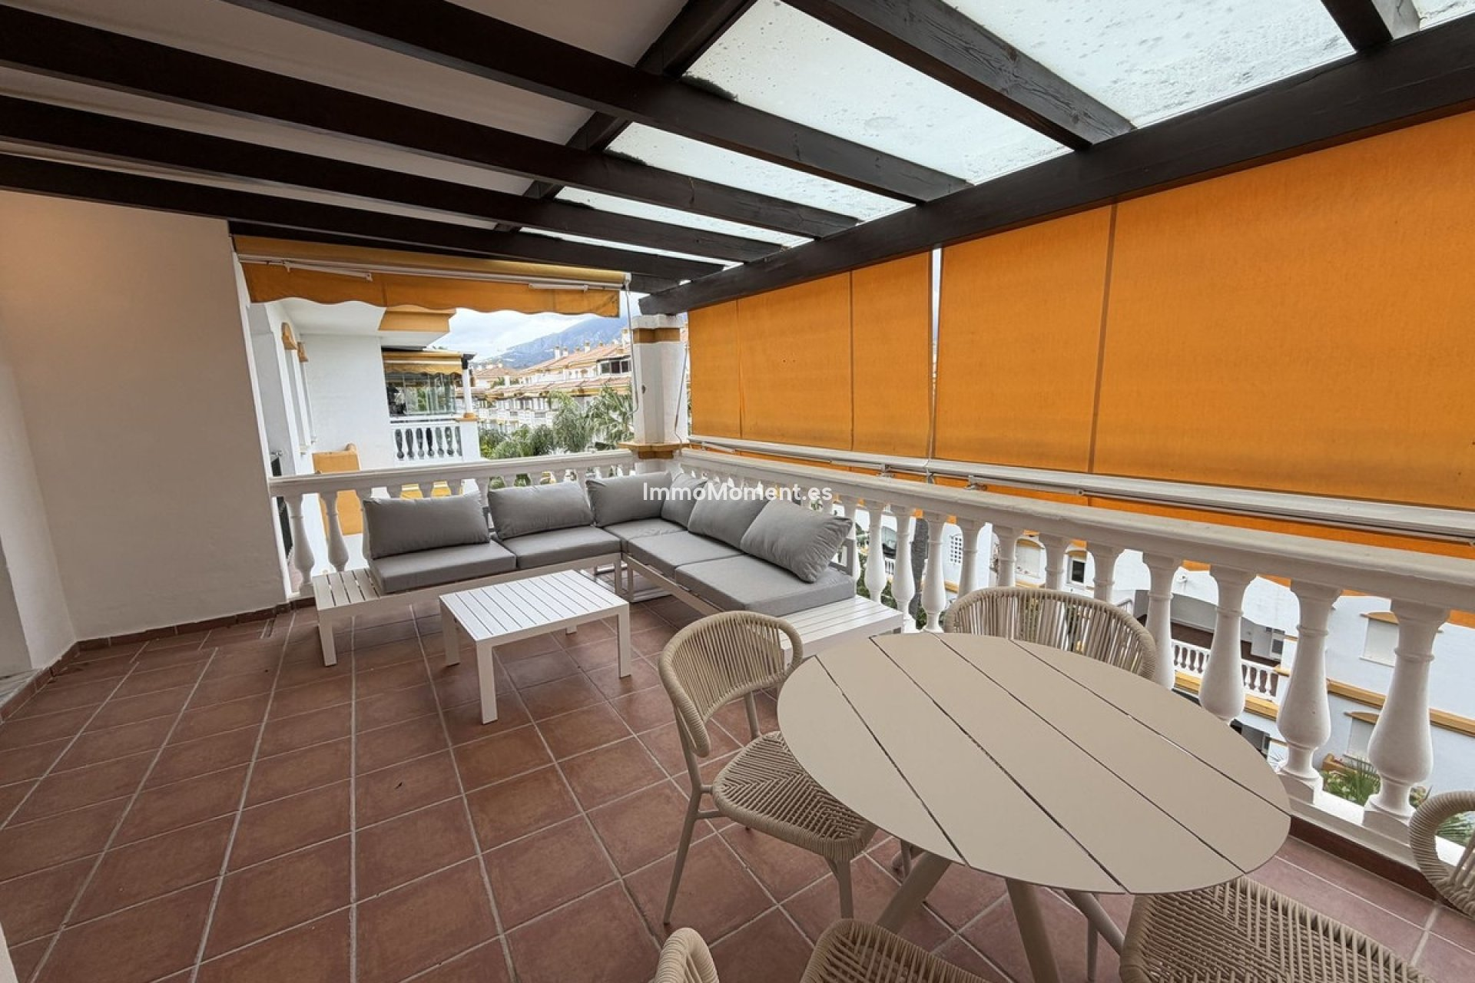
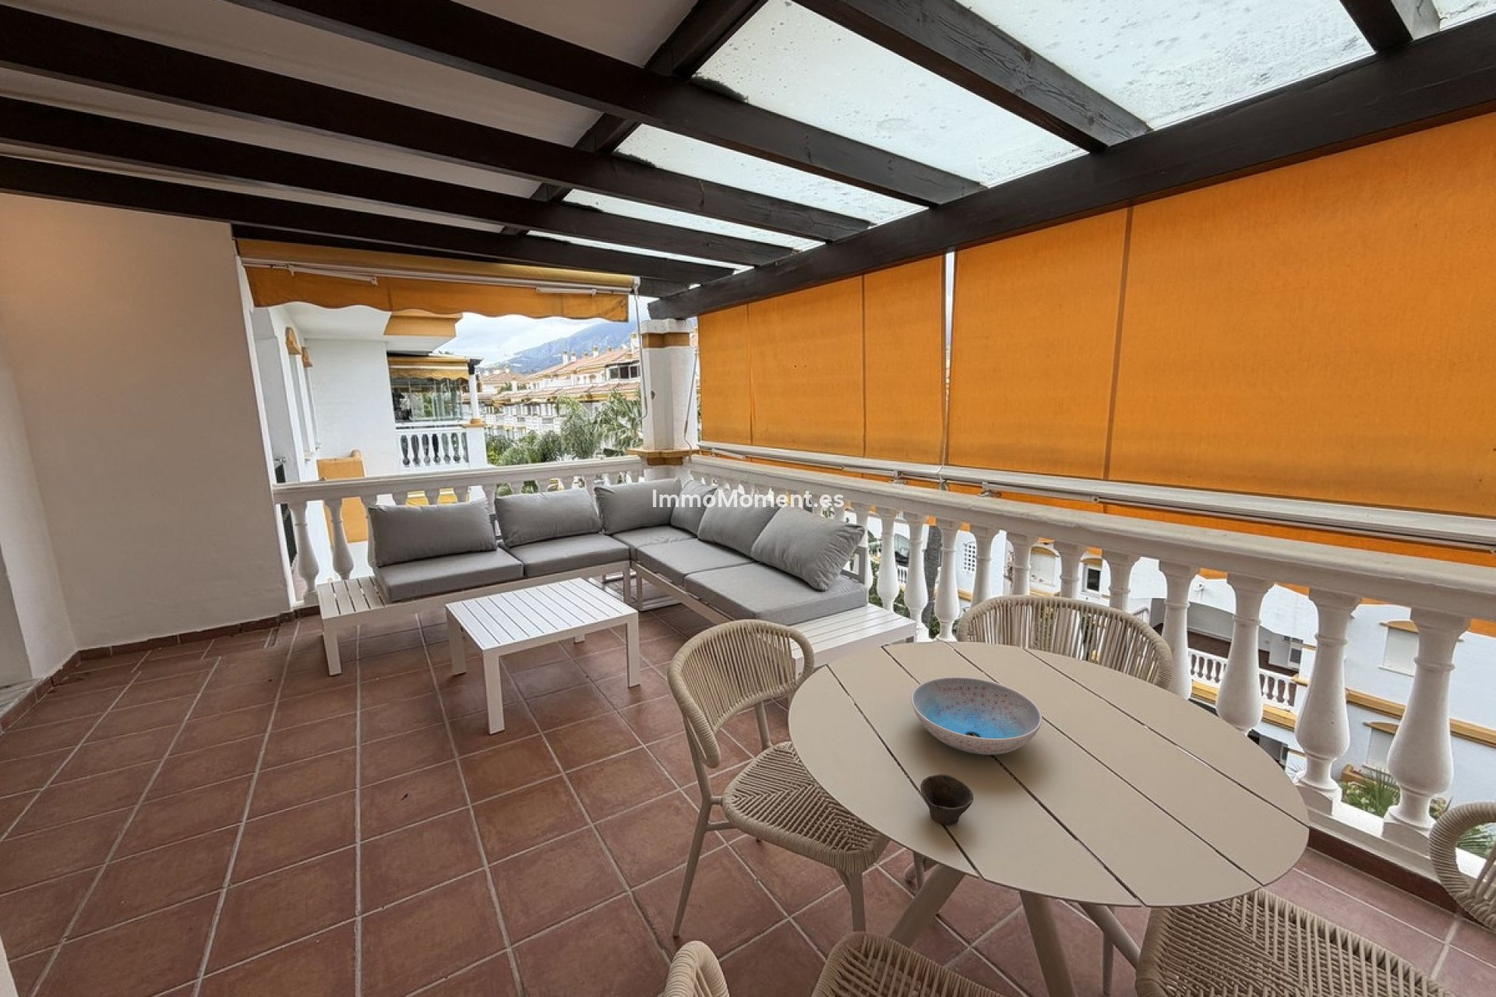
+ dish (973, 721)
+ cup (946, 801)
